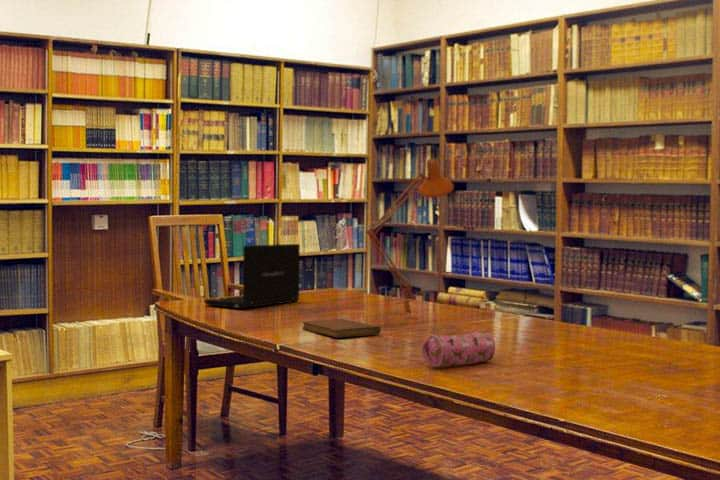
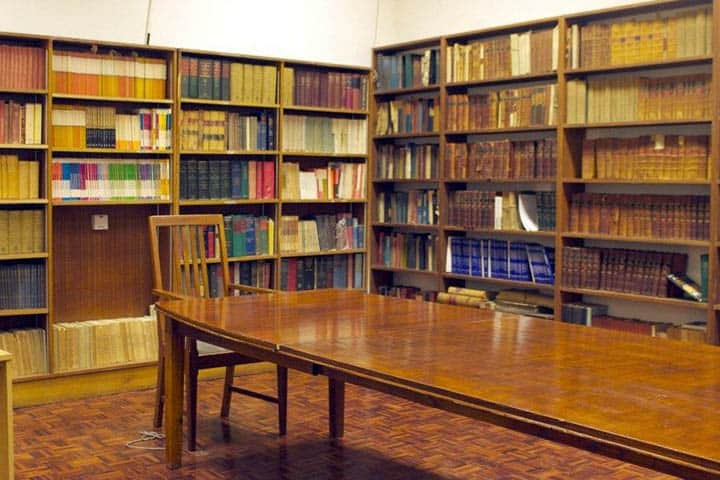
- laptop (252, 273)
- notebook (340, 327)
- pencil case (458, 348)
- desk lamp (386, 252)
